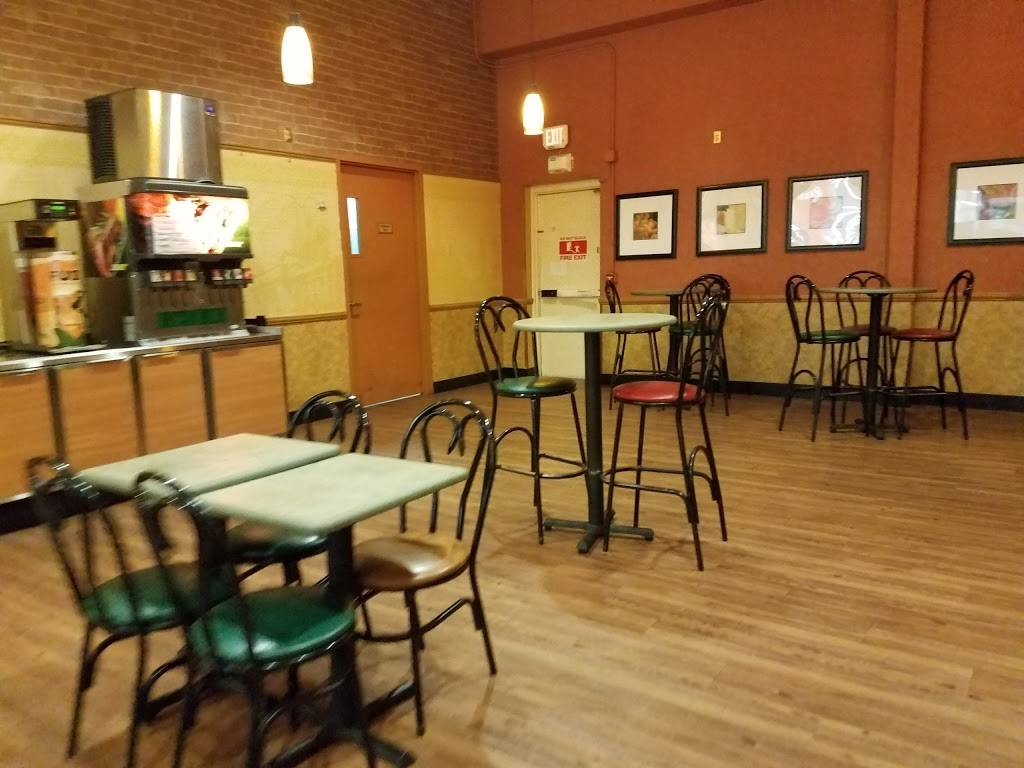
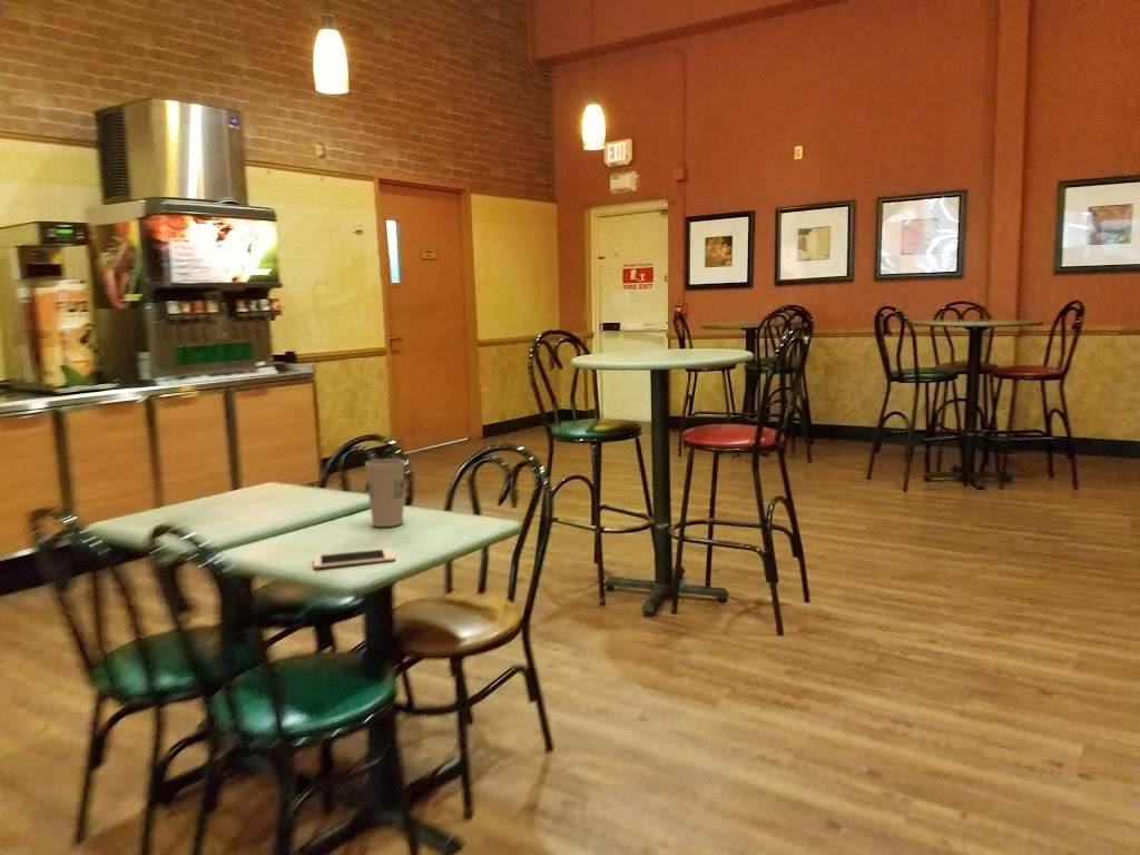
+ cell phone (354, 558)
+ cup (386, 492)
